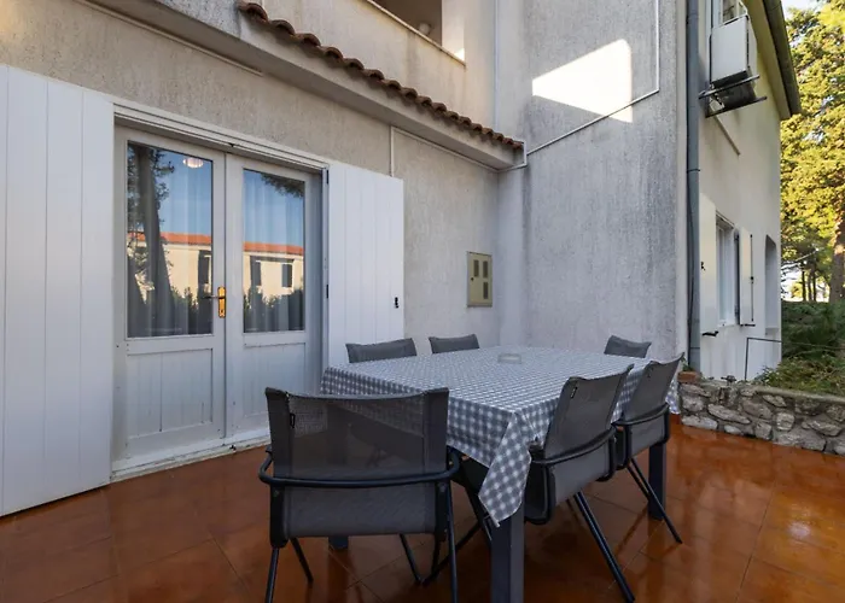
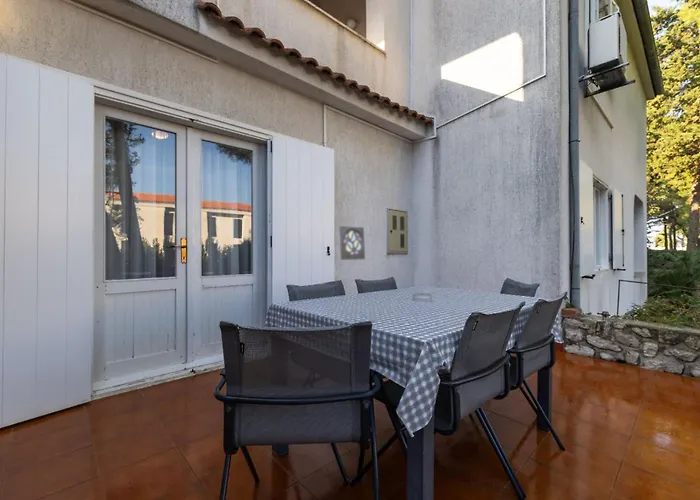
+ wall ornament (352, 243)
